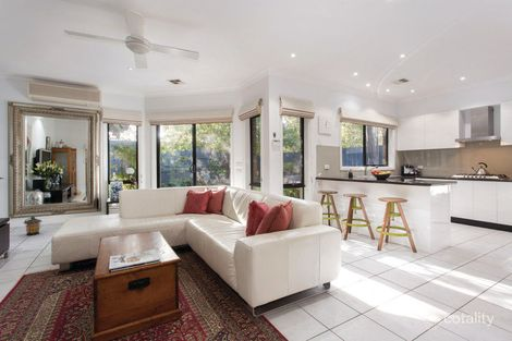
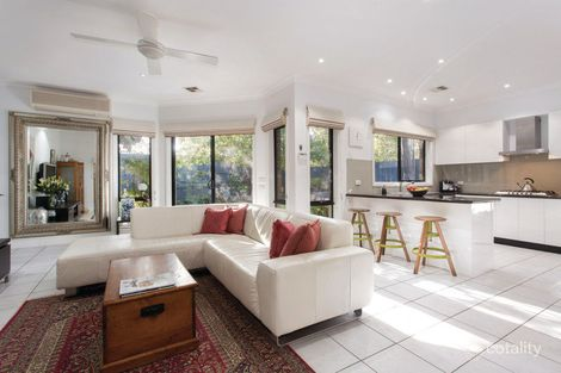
- lantern (32, 226)
